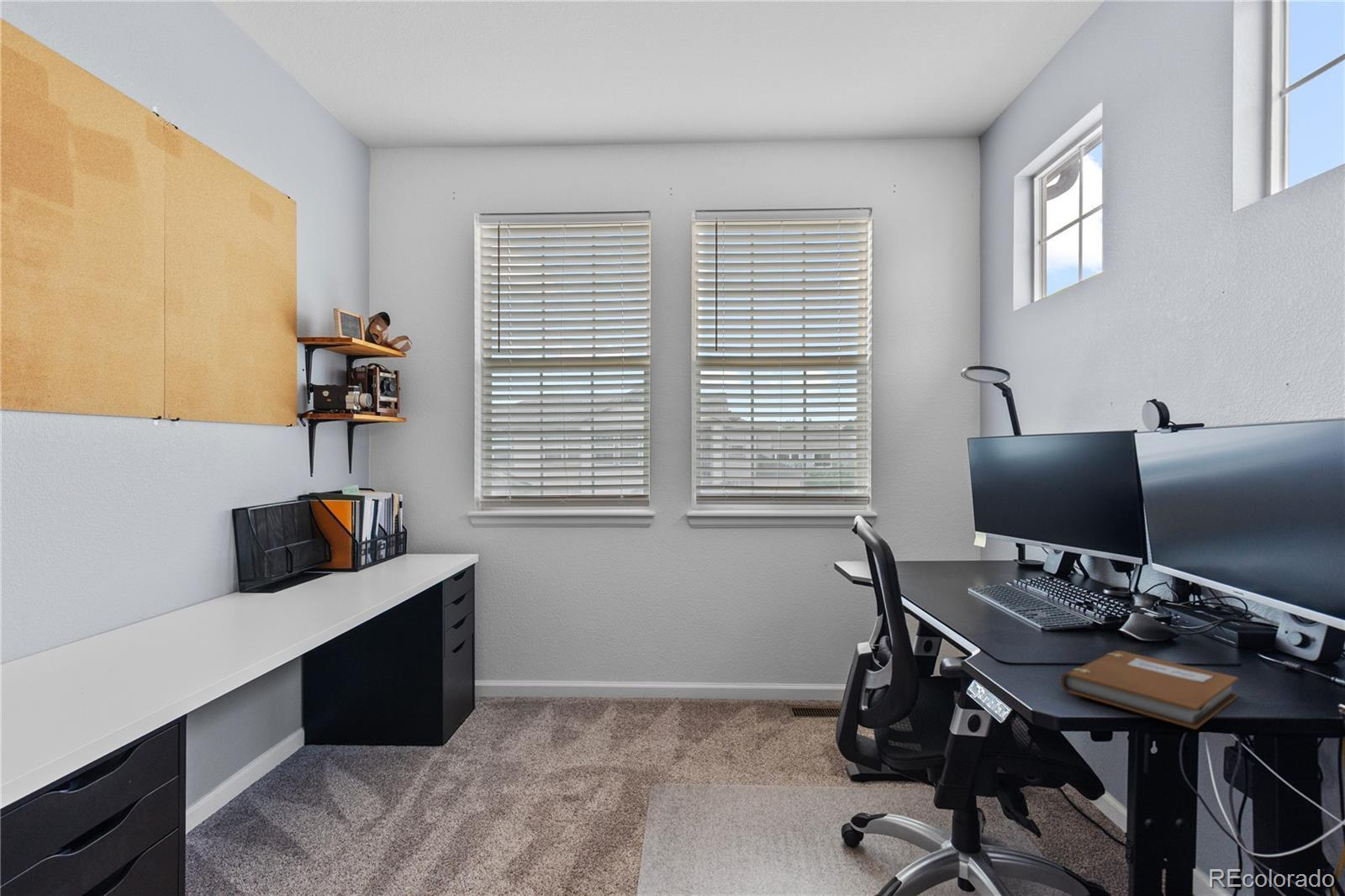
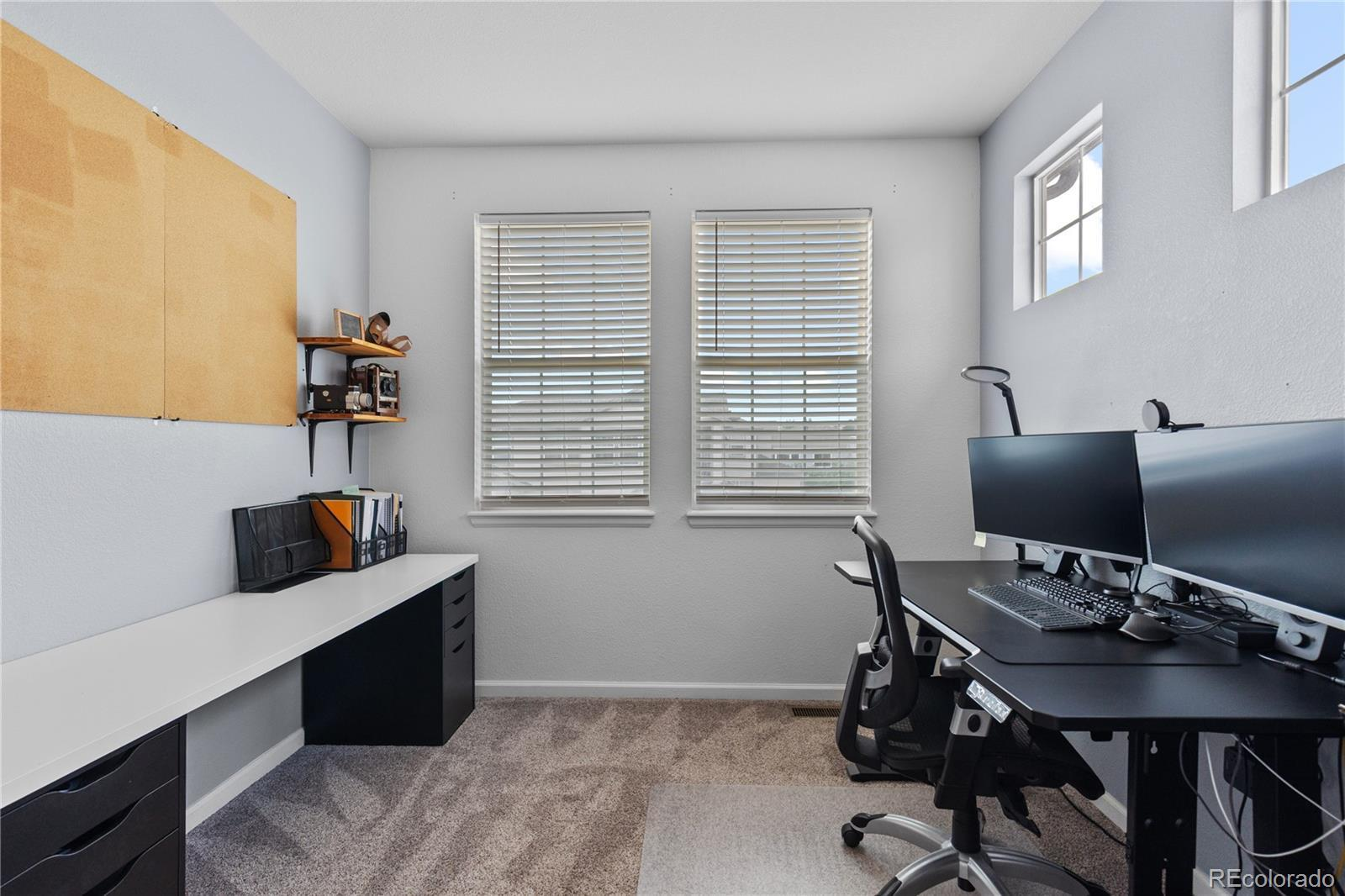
- notebook (1149, 683)
